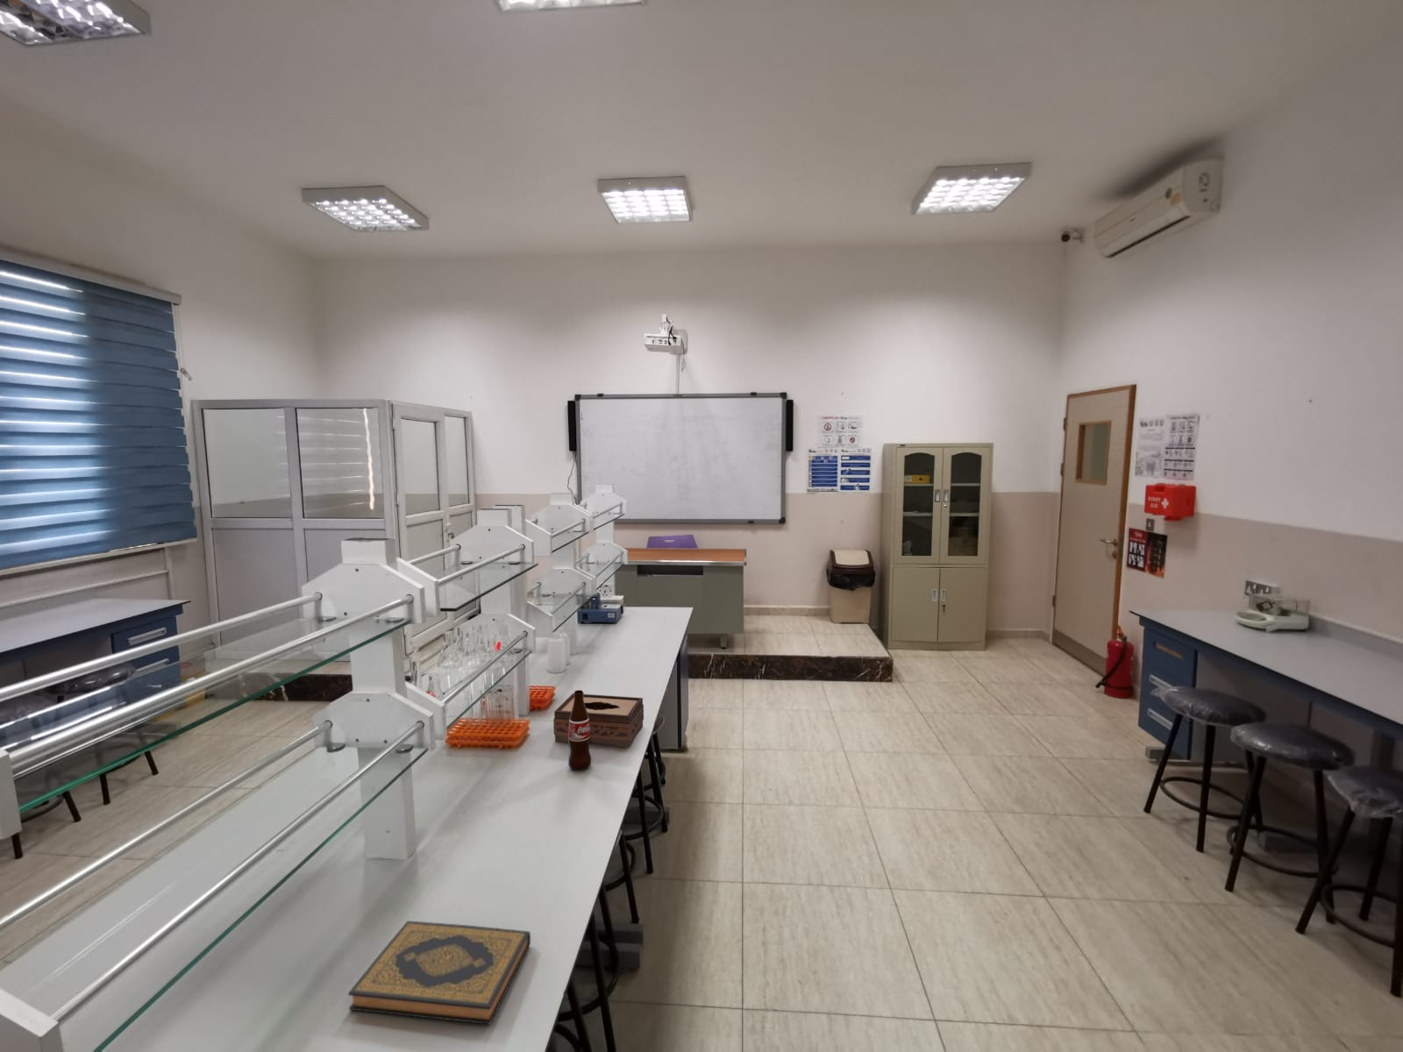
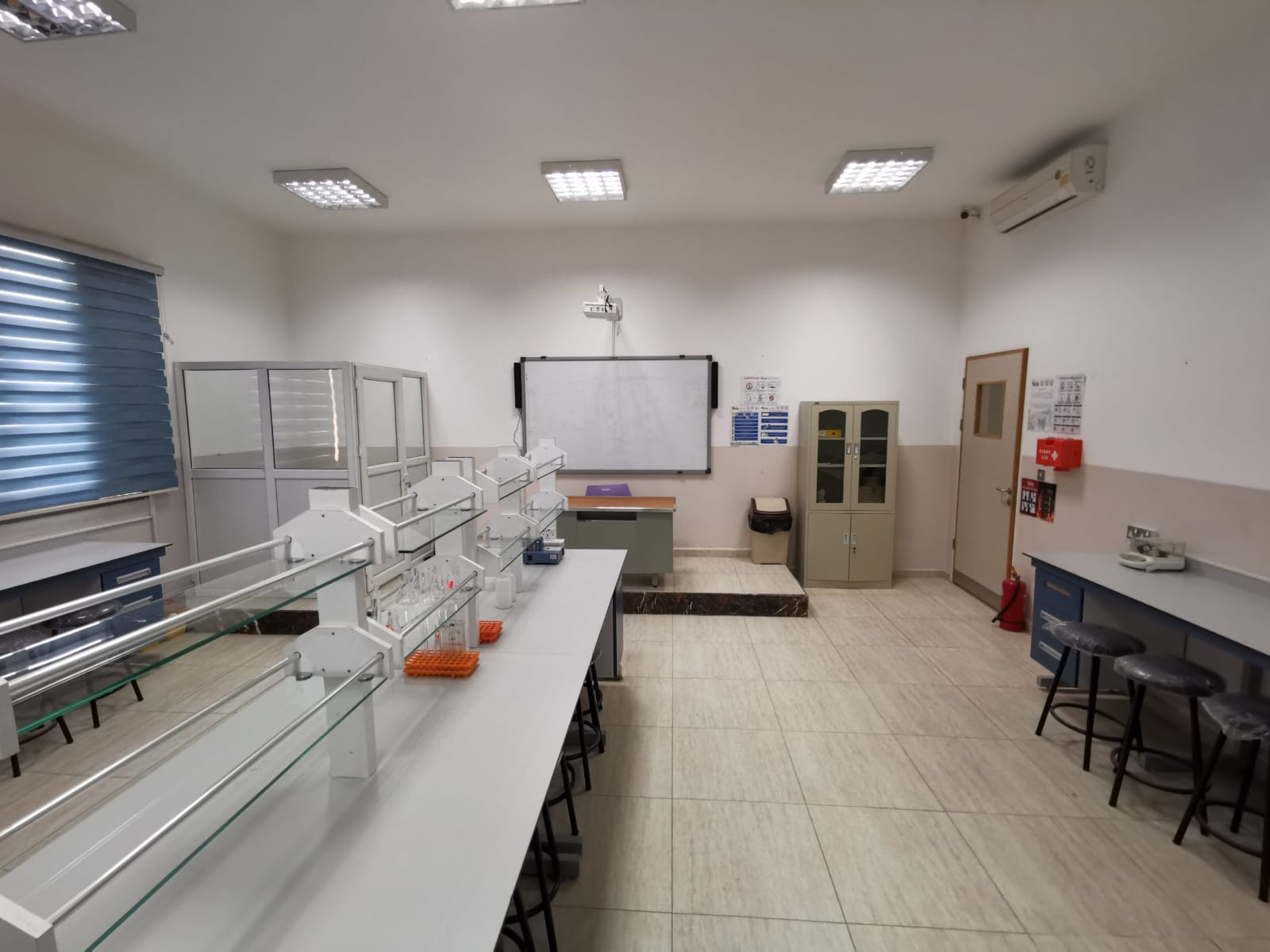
- hardback book (444, 966)
- bottle (579, 728)
- tissue box (600, 719)
